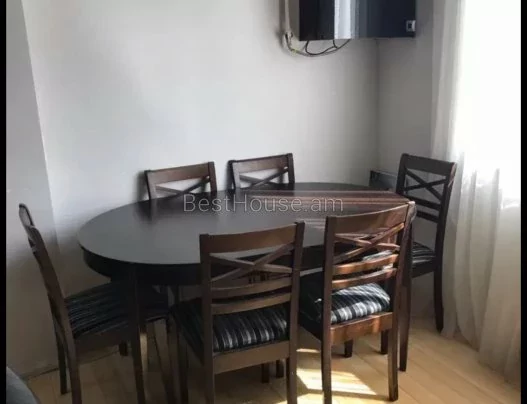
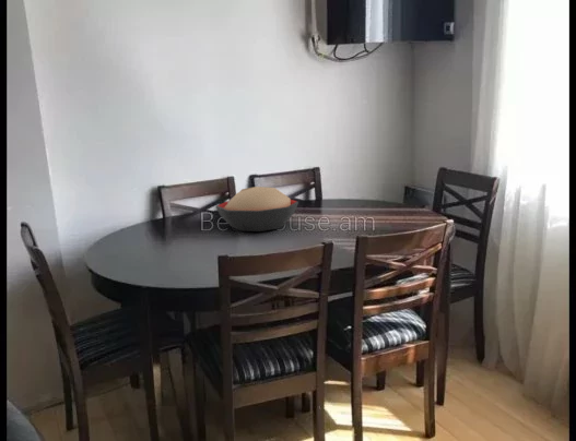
+ decorative bowl (257, 206)
